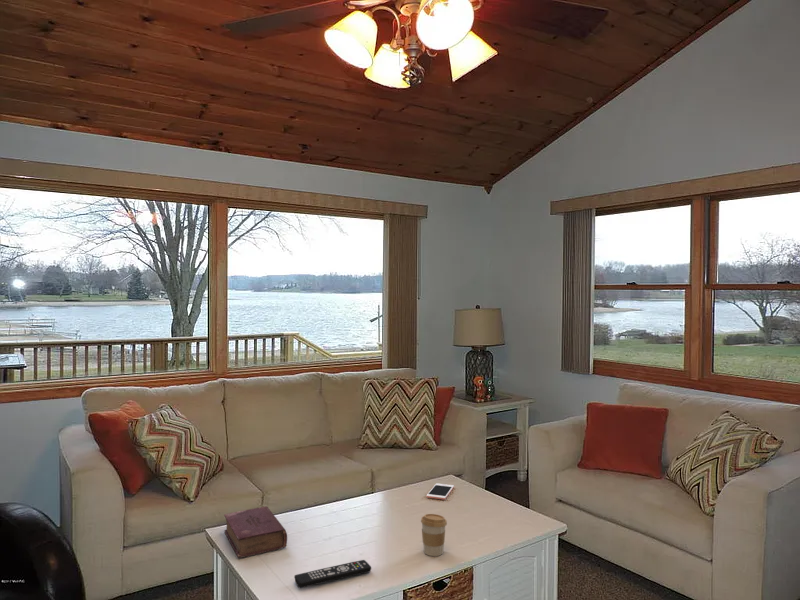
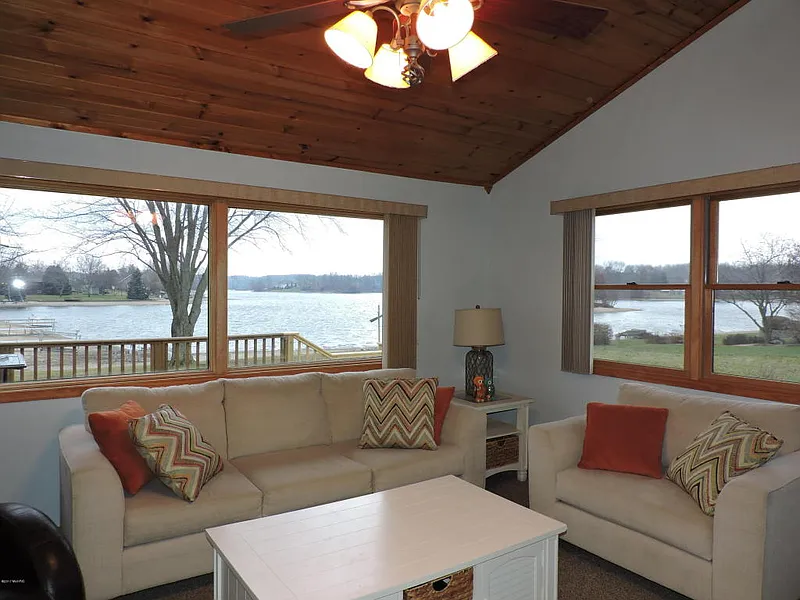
- cell phone (440, 491)
- remote control (333, 573)
- coffee cup (433, 533)
- book (254, 530)
